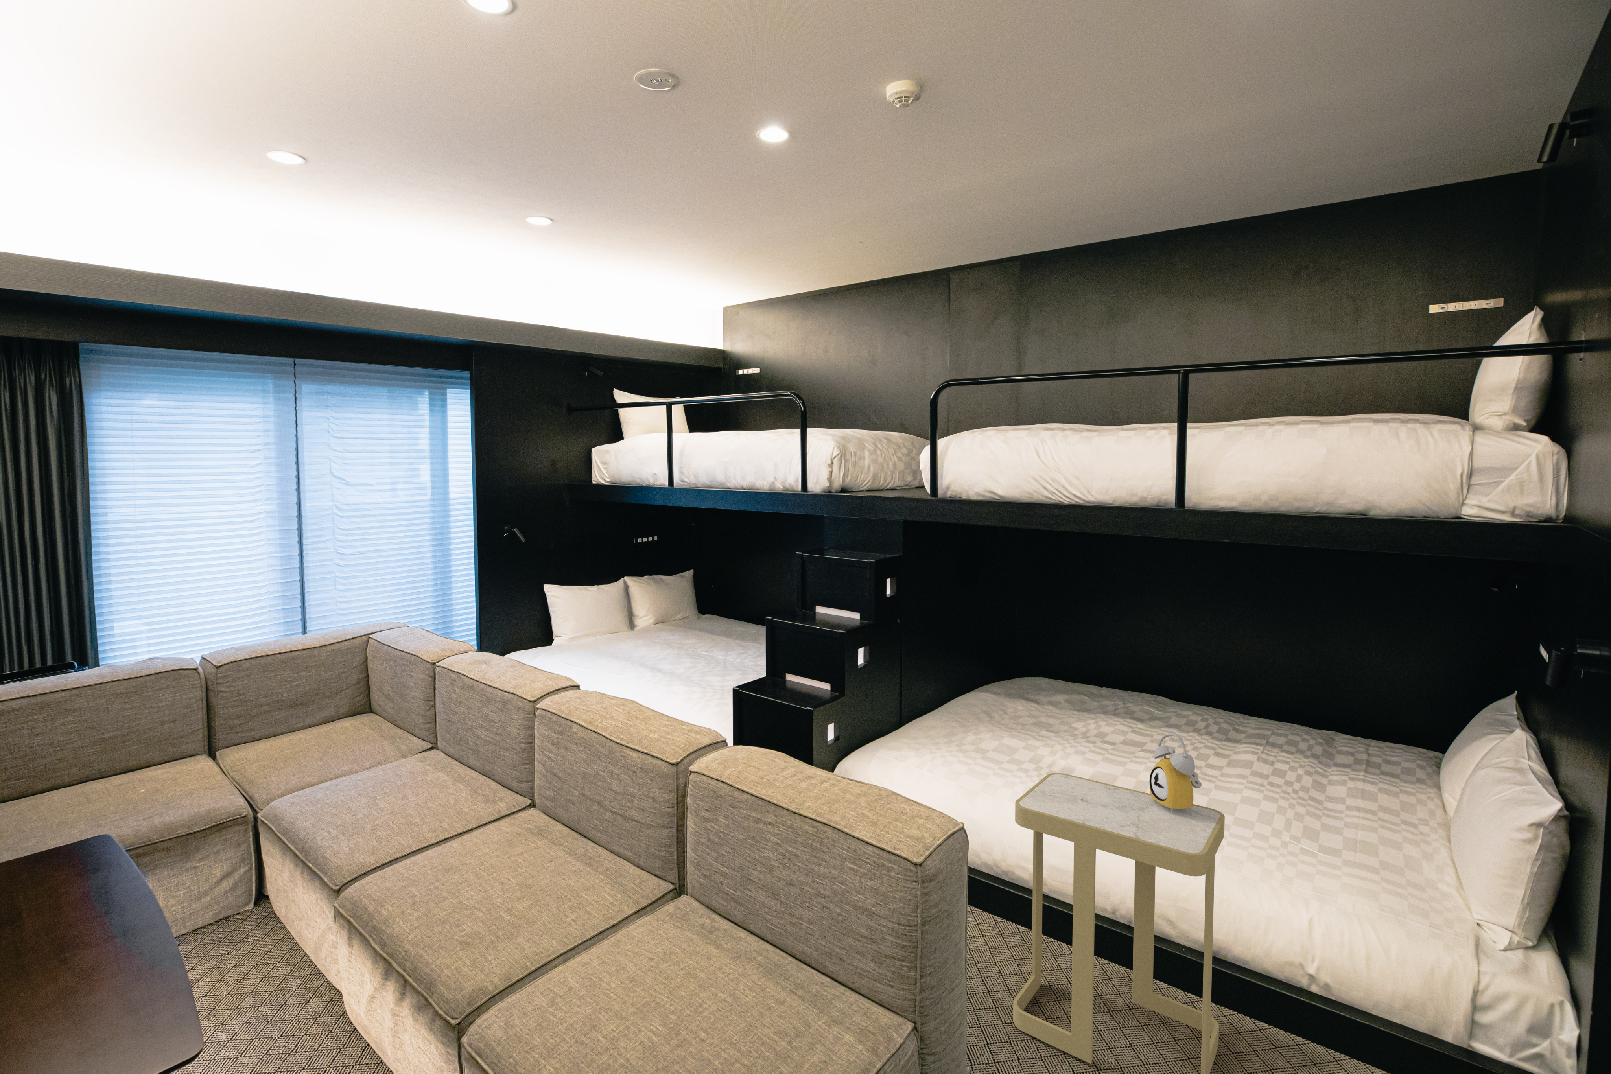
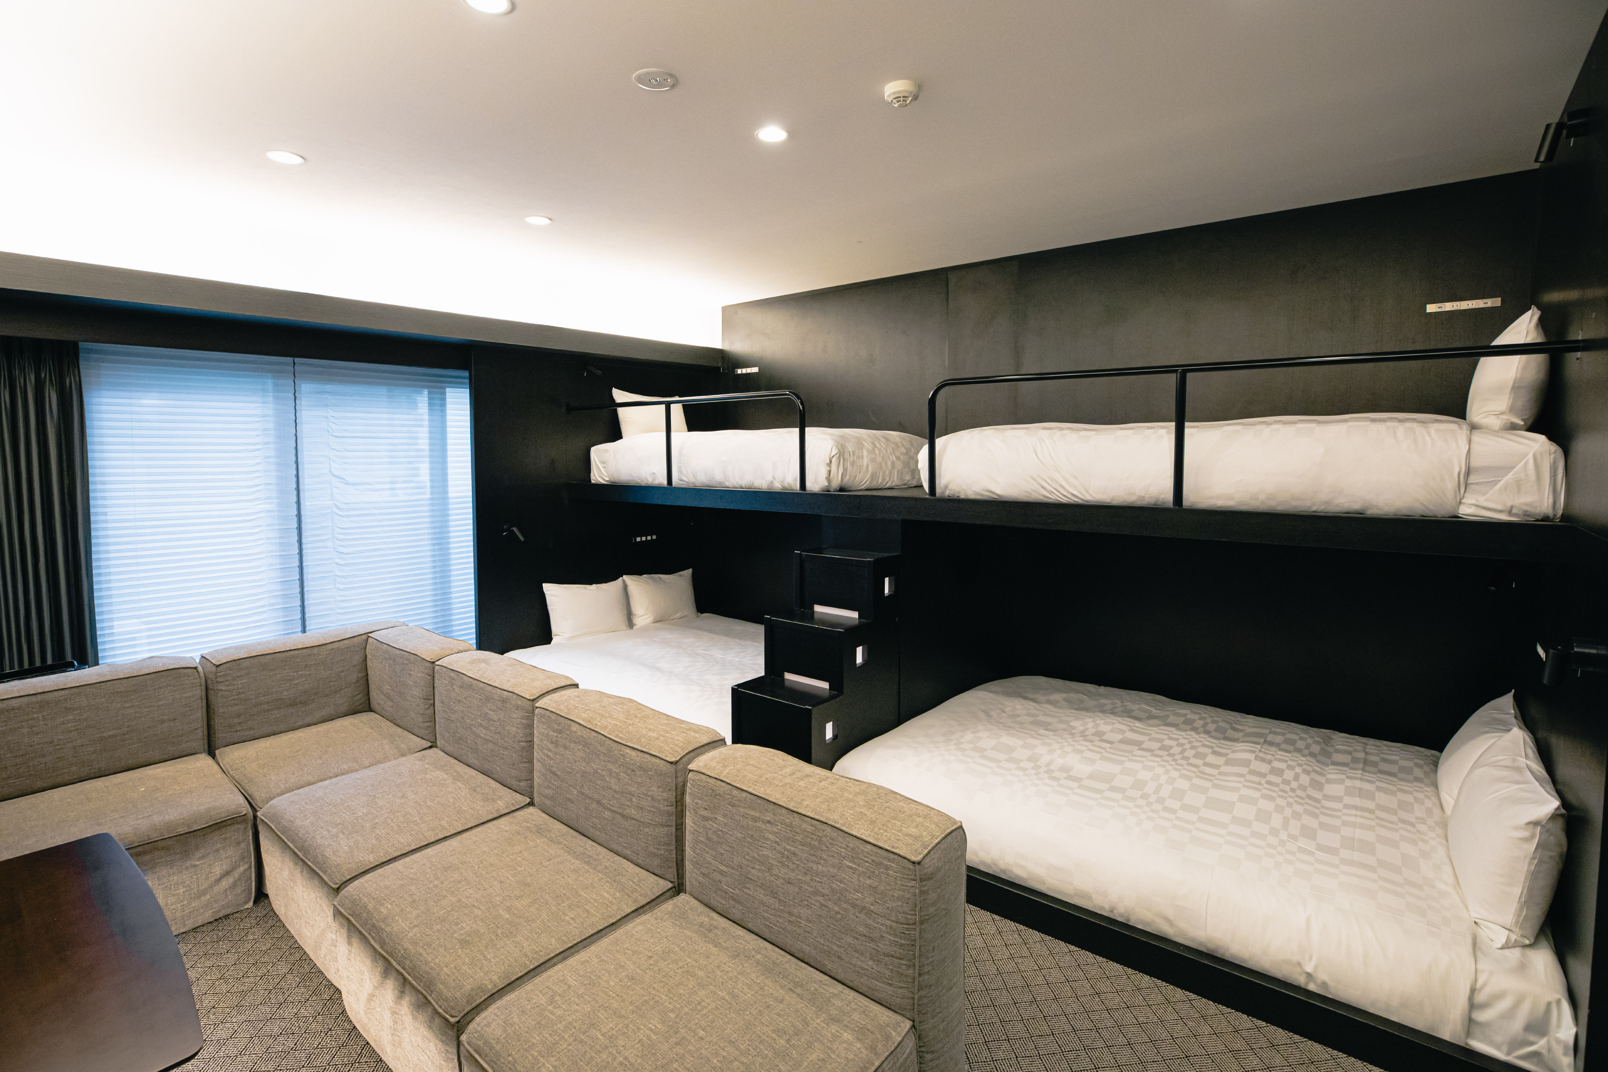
- alarm clock (1181, 770)
- side table (1134, 921)
